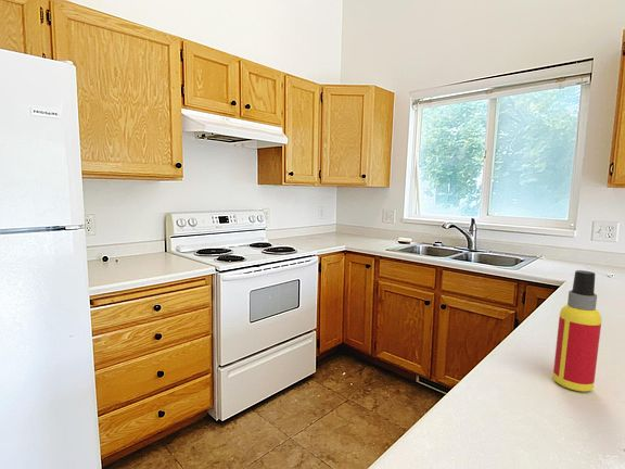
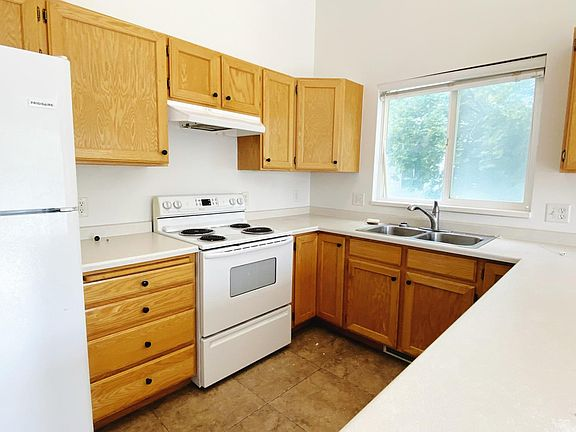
- spray bottle (578, 328)
